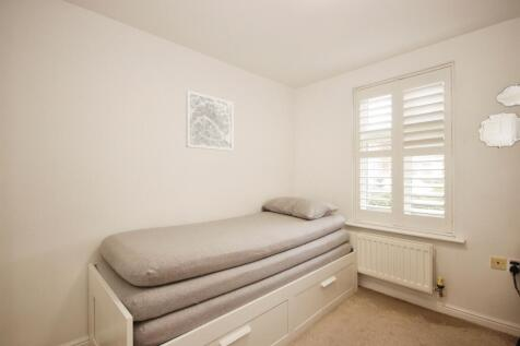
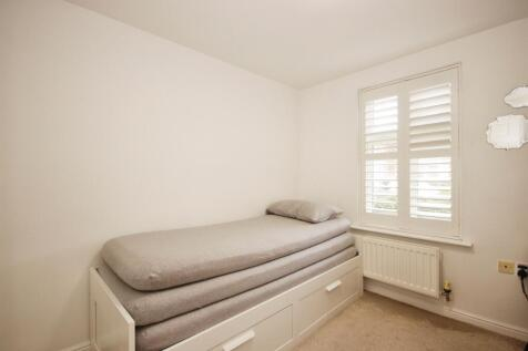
- wall art (211, 122)
